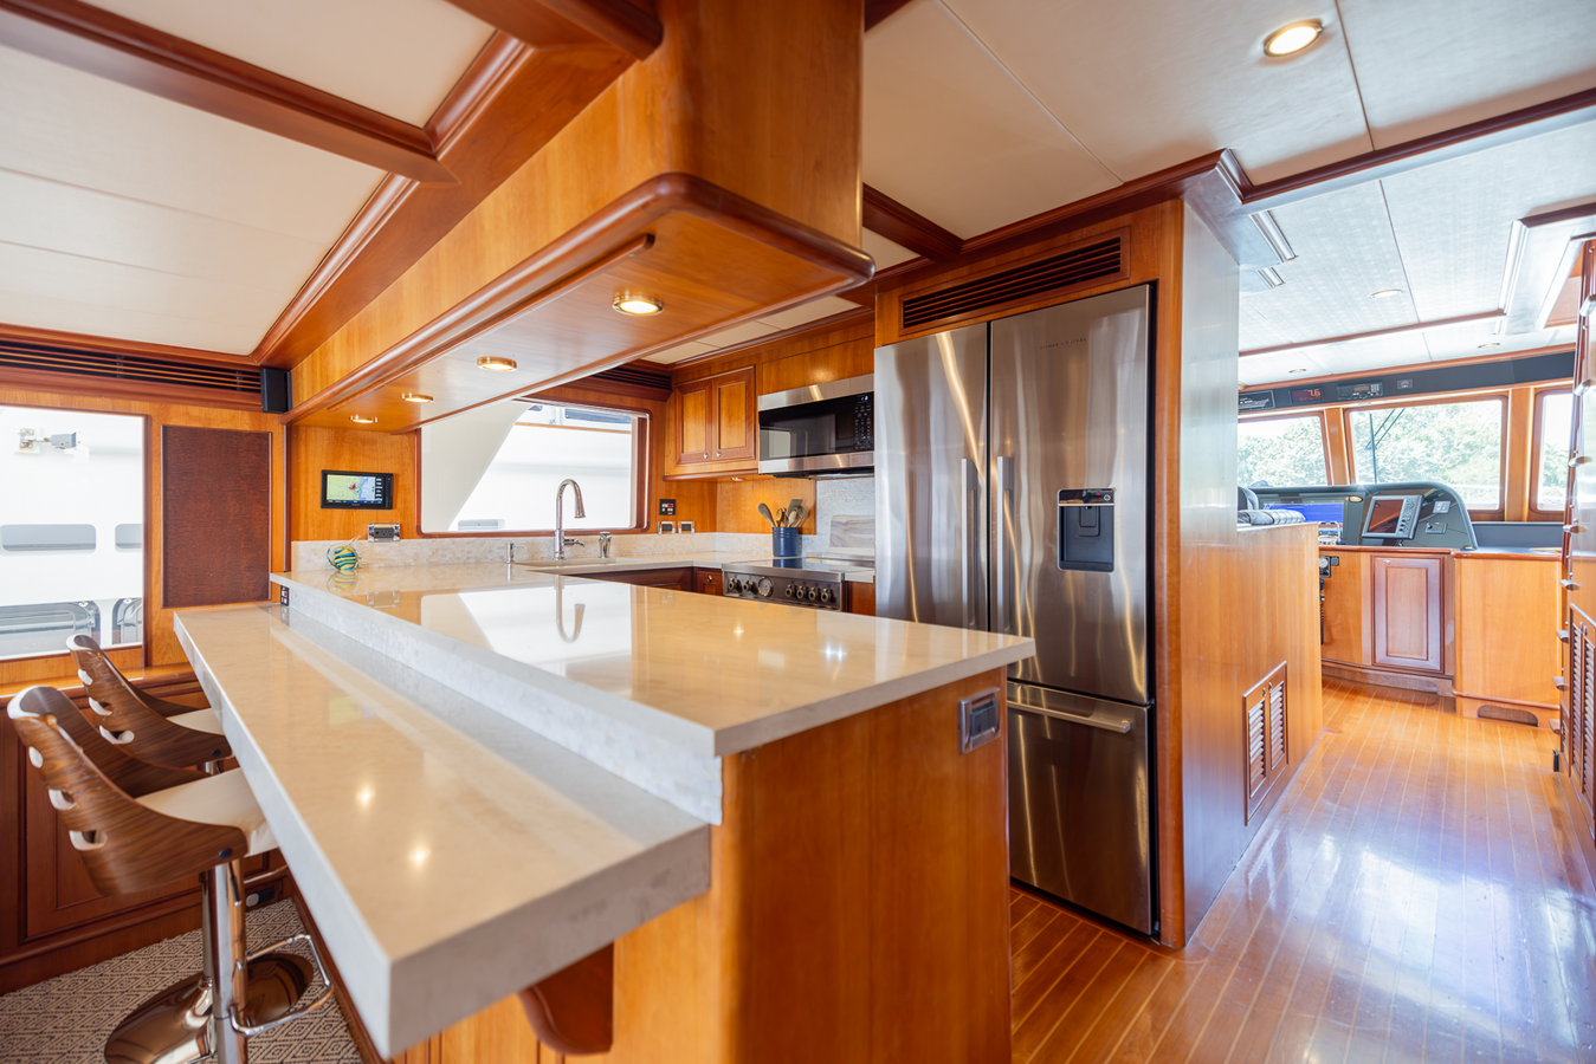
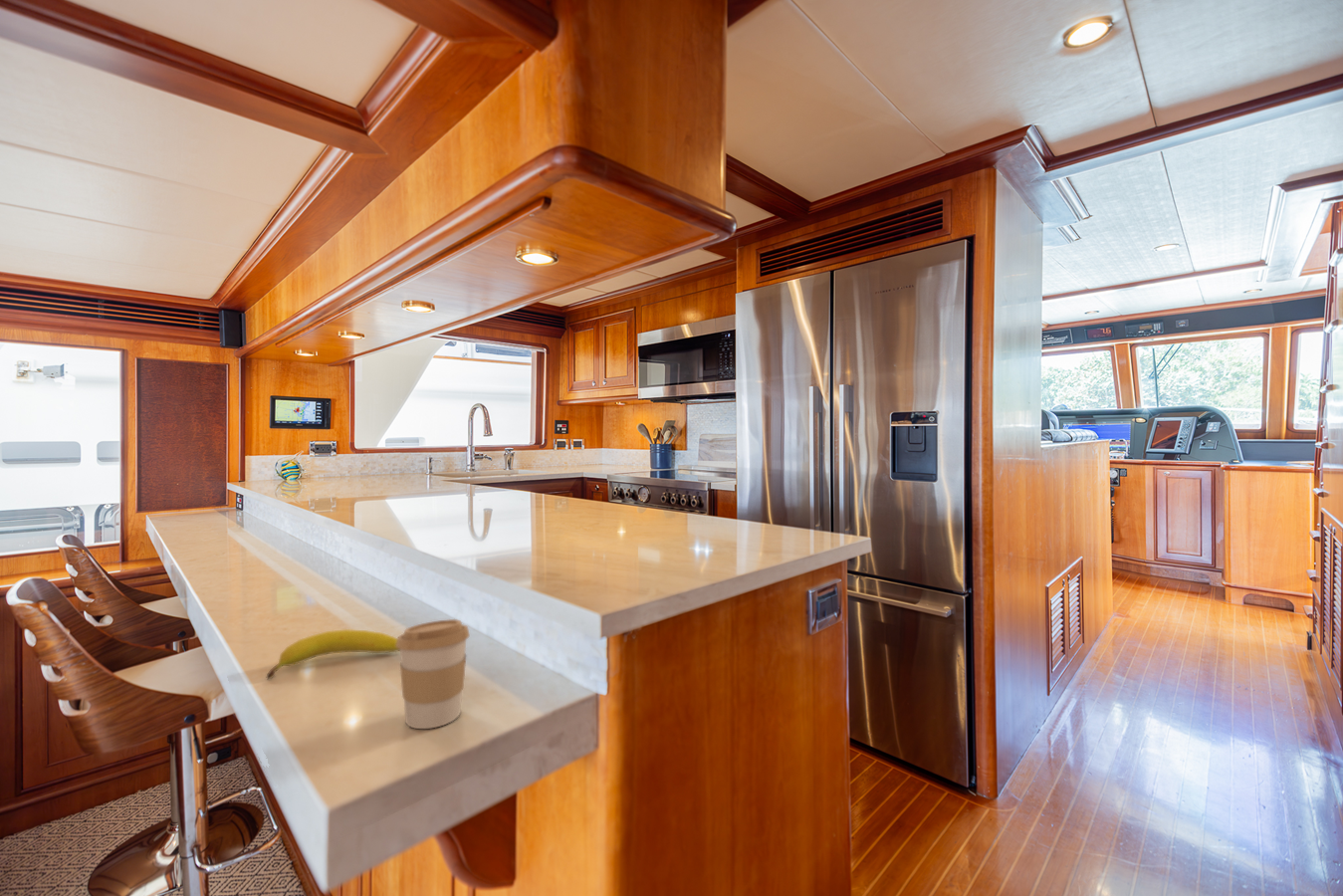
+ coffee cup (433, 669)
+ fruit (338, 646)
